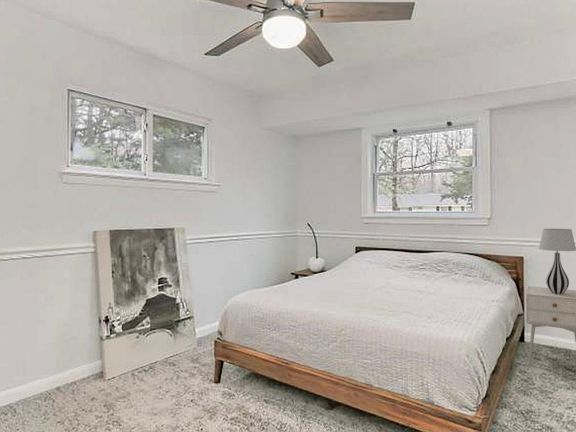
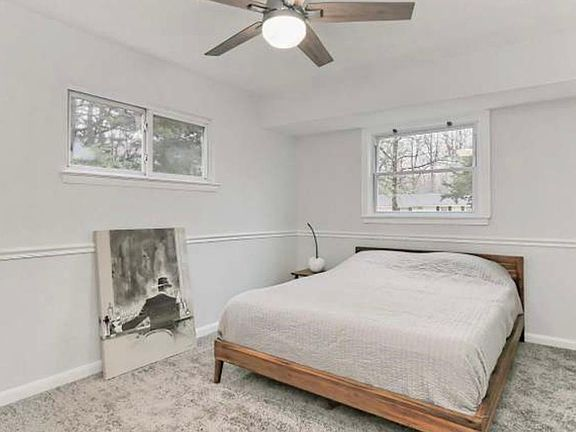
- table lamp (557, 261)
- nightstand (554, 326)
